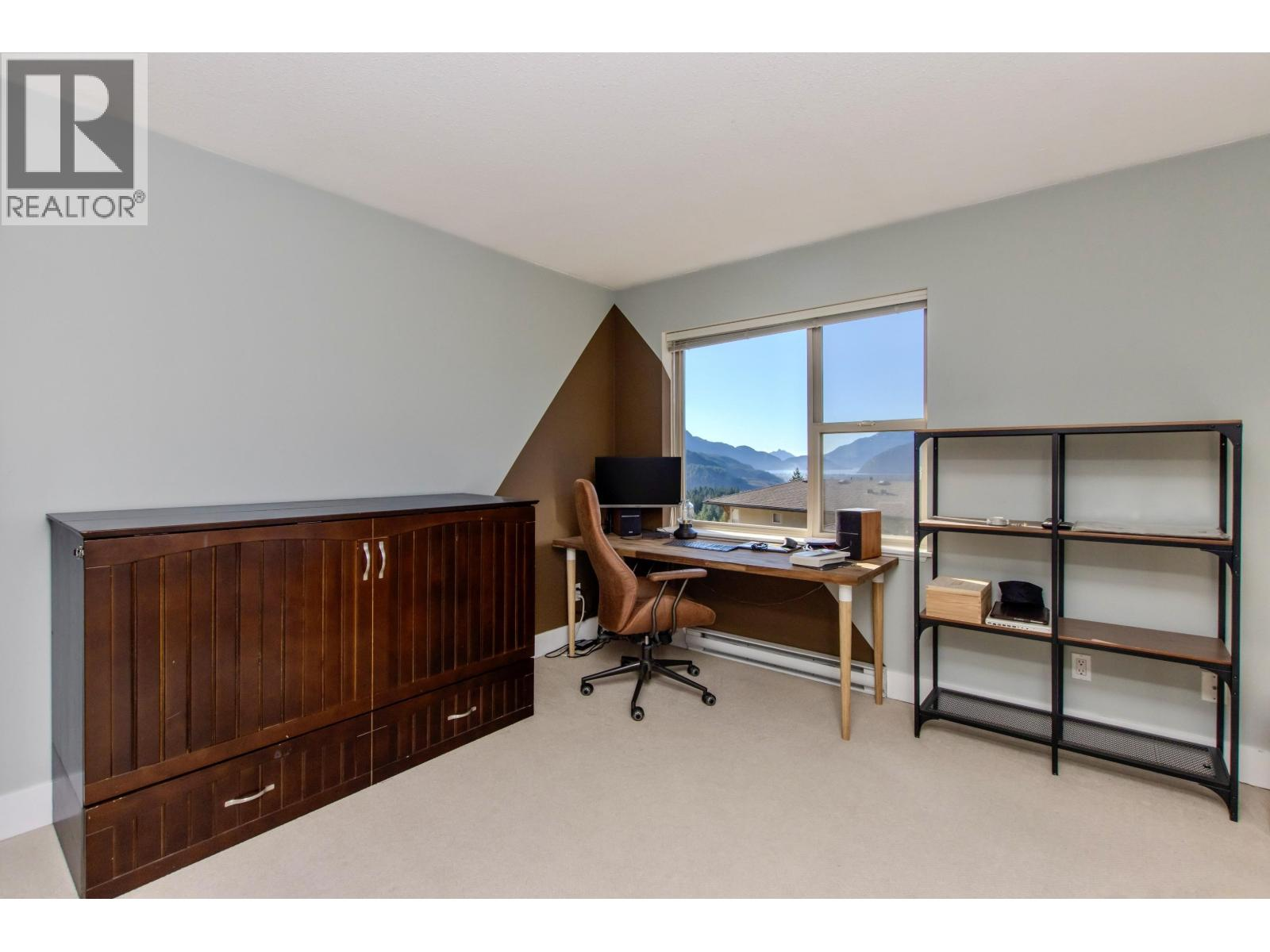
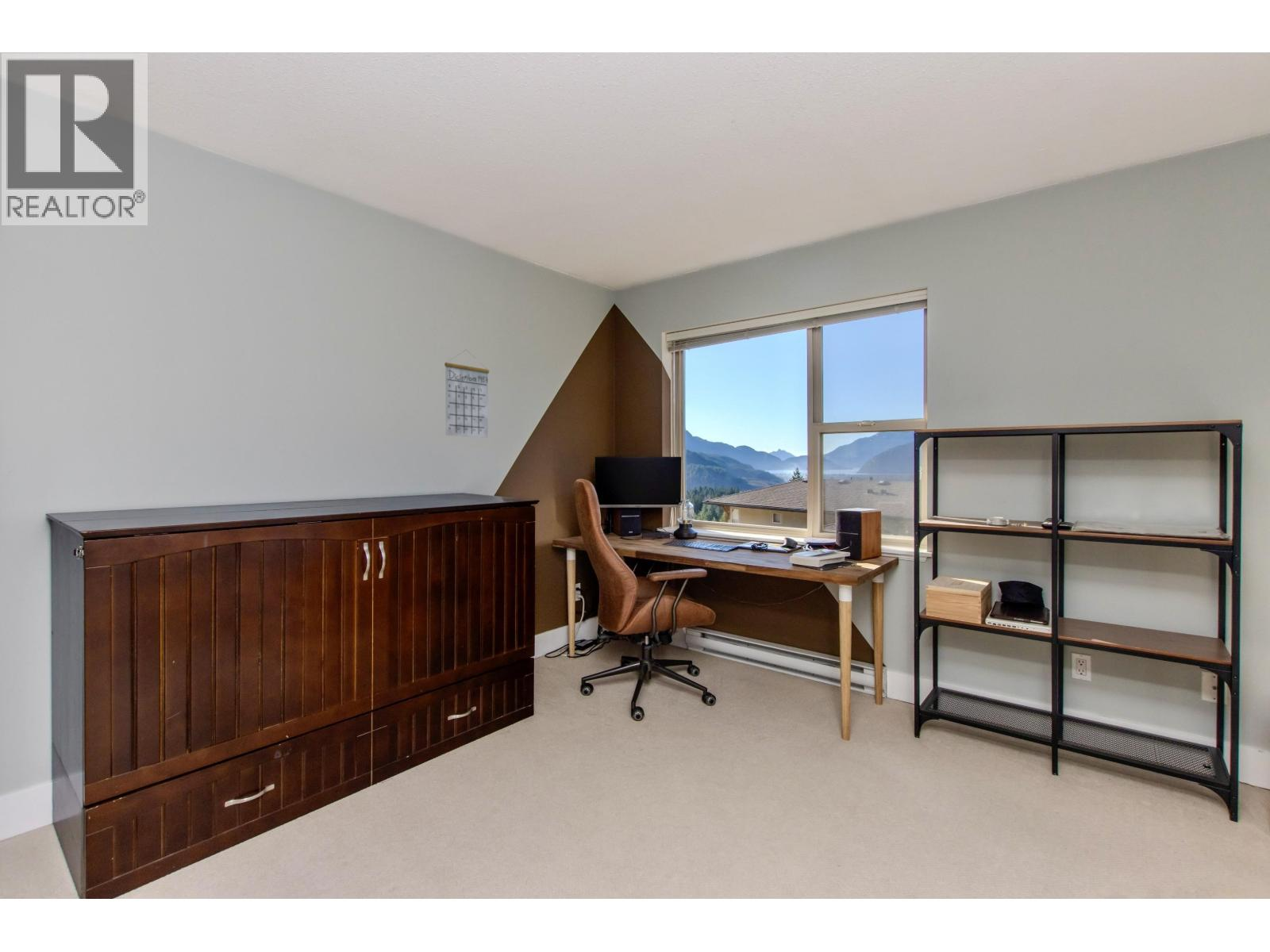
+ calendar (468, 393)
